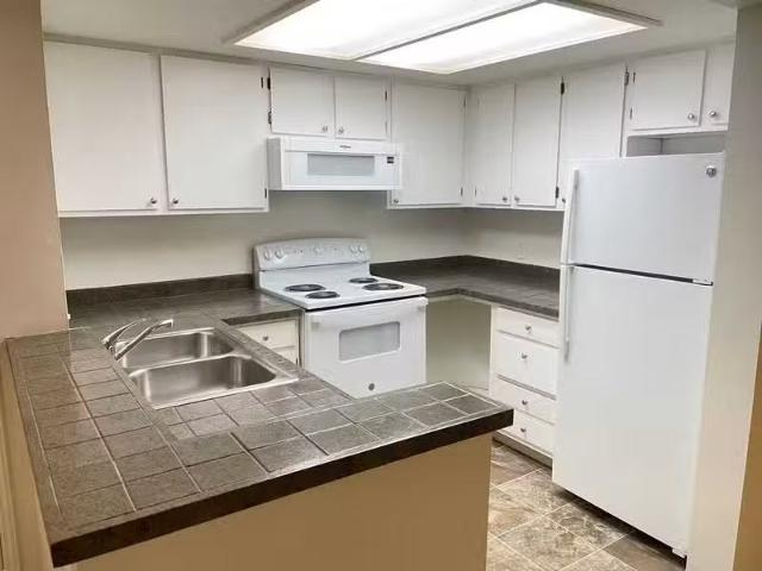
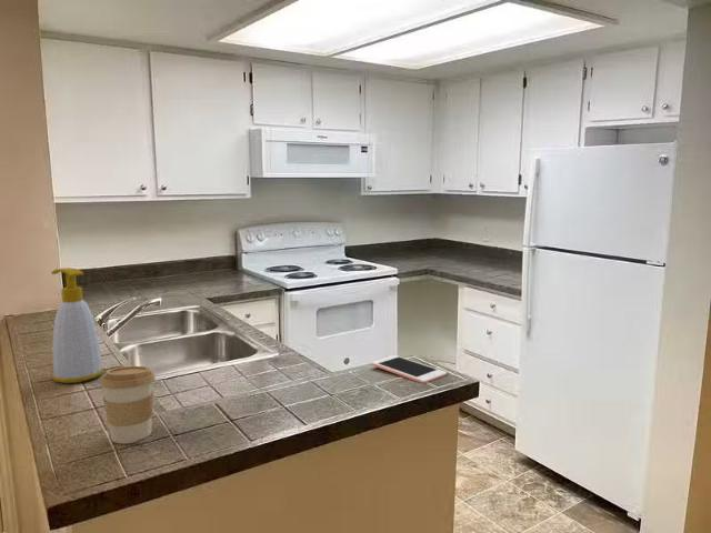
+ coffee cup (129, 401)
+ cell phone (408, 369)
+ soap bottle (73, 323)
